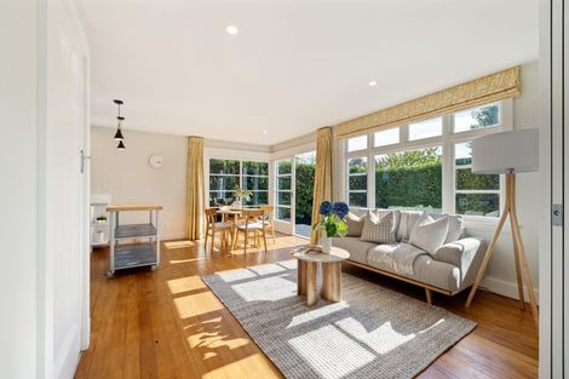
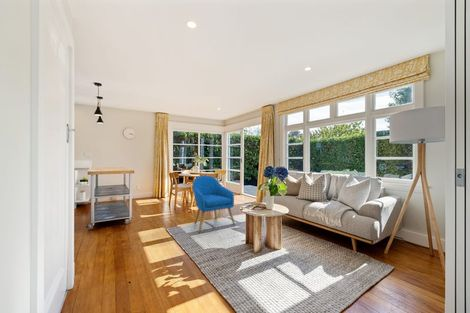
+ armchair (210, 200)
